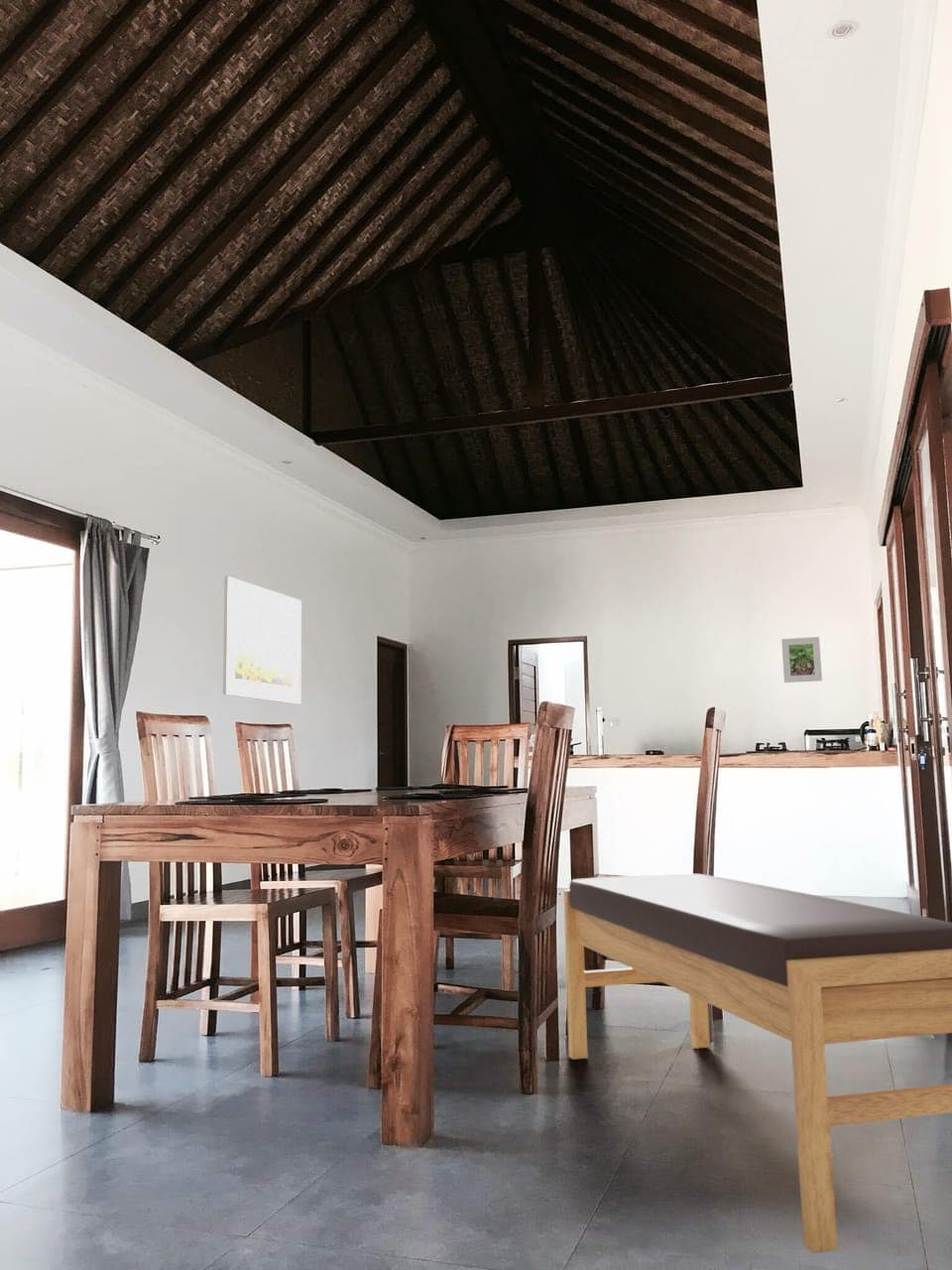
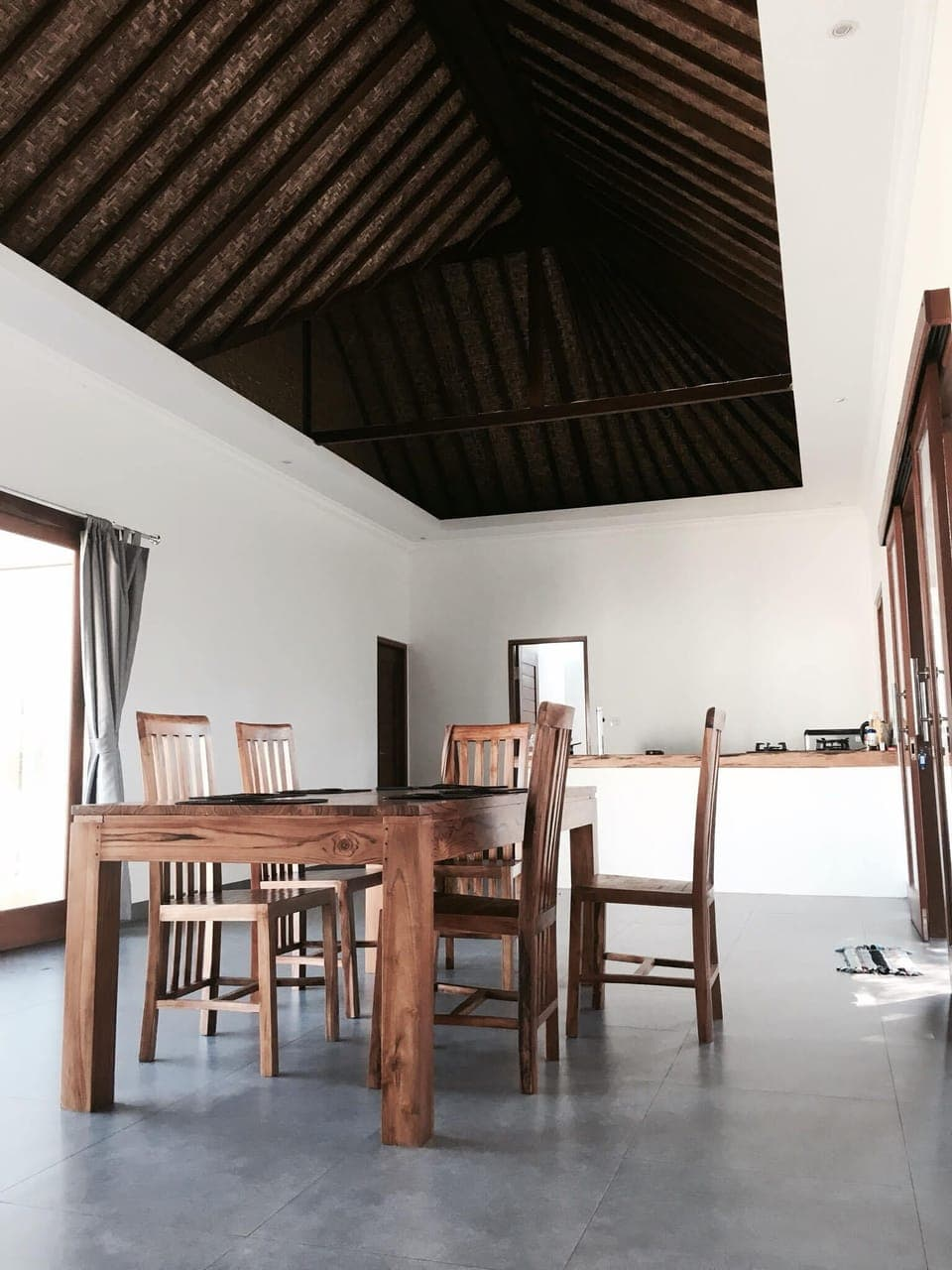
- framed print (801, 660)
- bench (738, 1006)
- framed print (265, 643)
